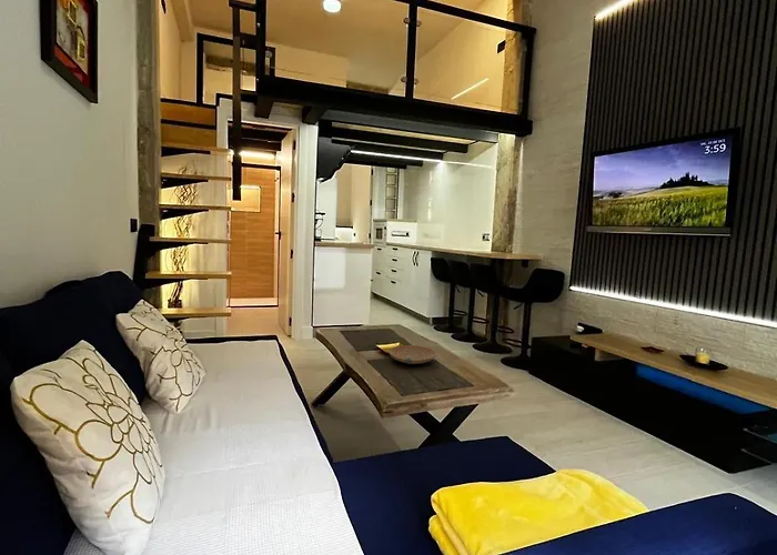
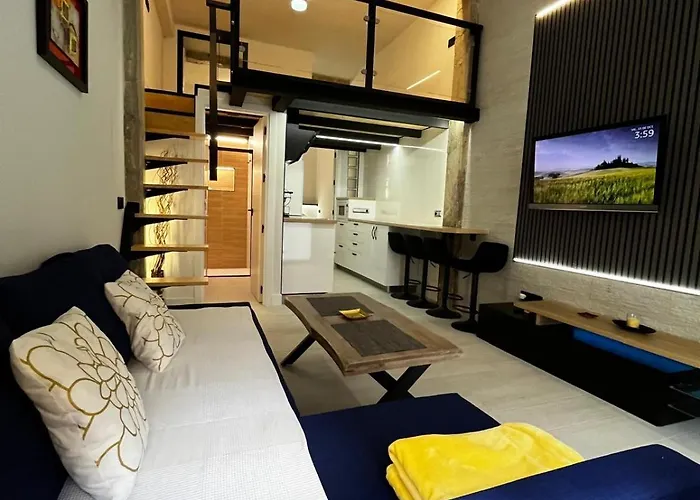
- bowl (412, 354)
